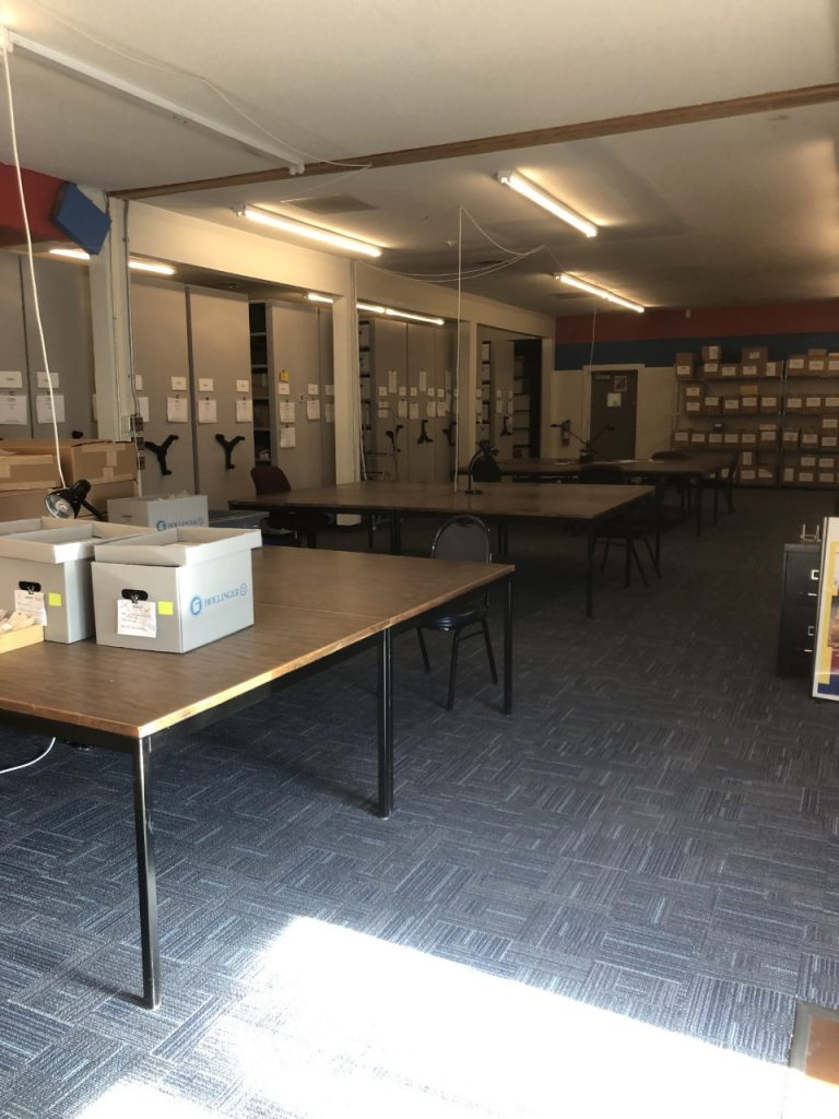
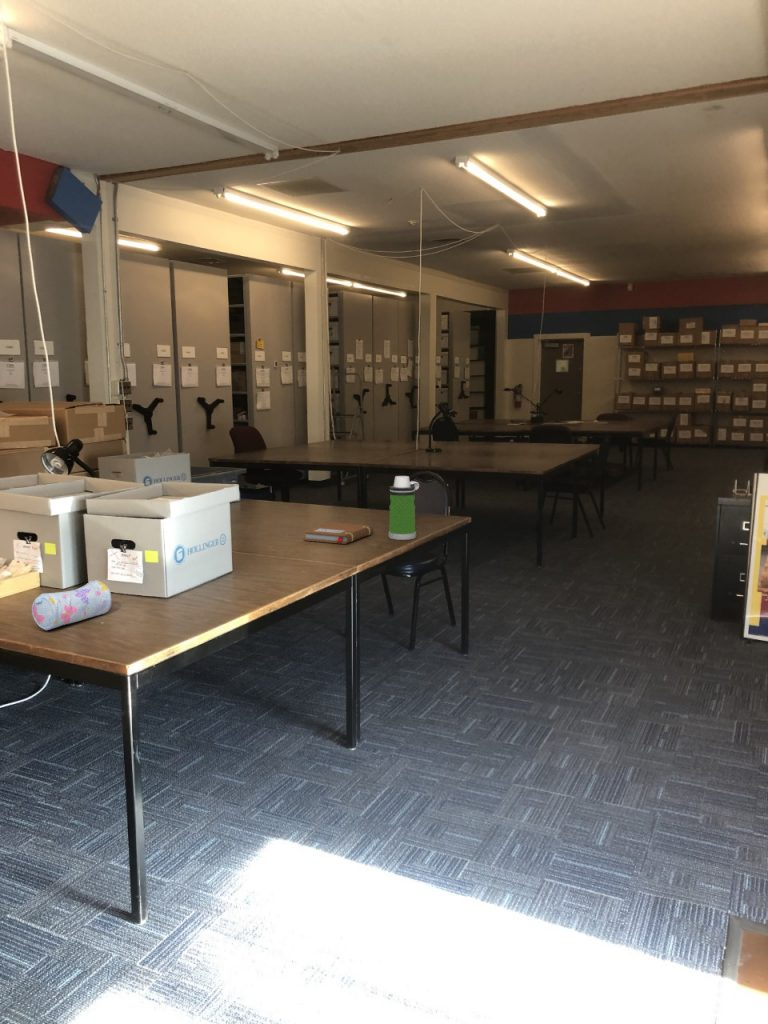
+ notebook (338, 533)
+ water bottle (402, 507)
+ pencil case (73, 604)
